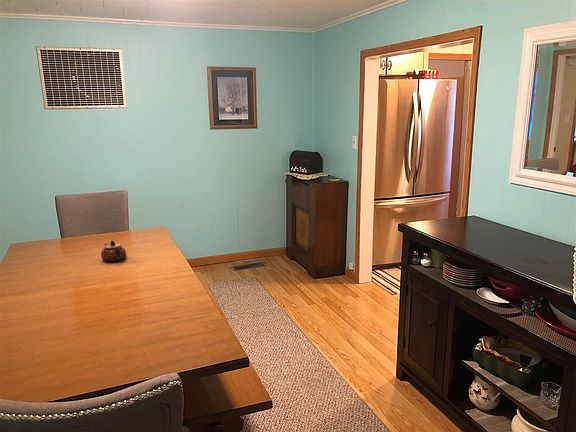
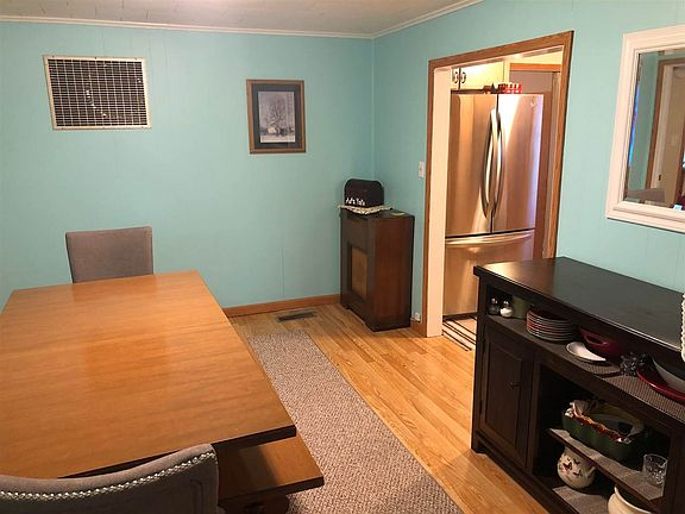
- teapot (113, 250)
